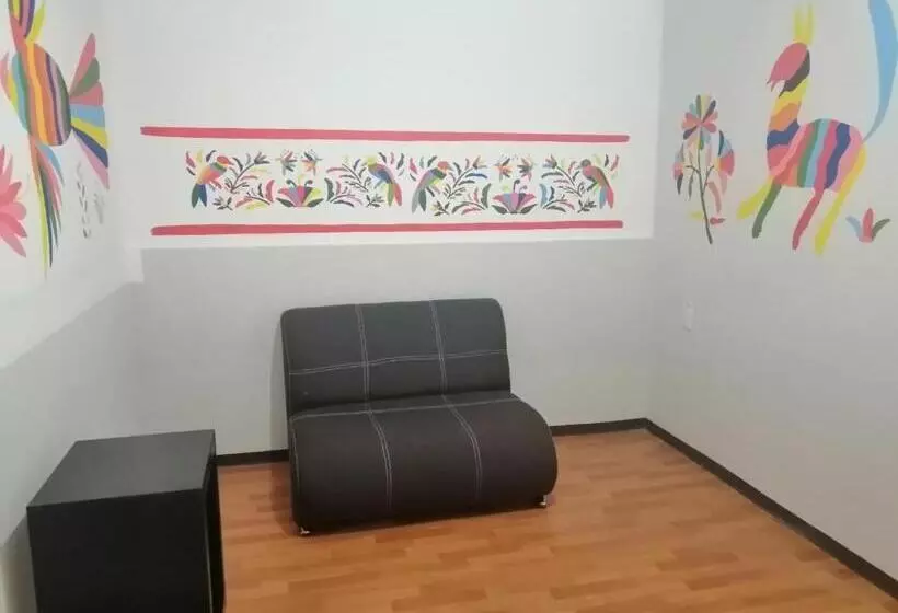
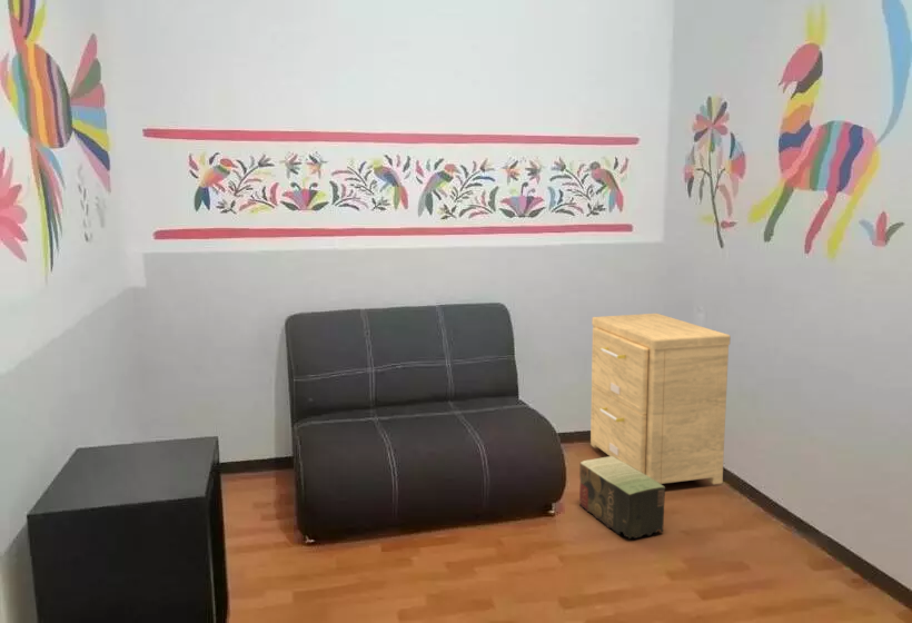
+ cardboard box (619, 495)
+ side table (648, 395)
